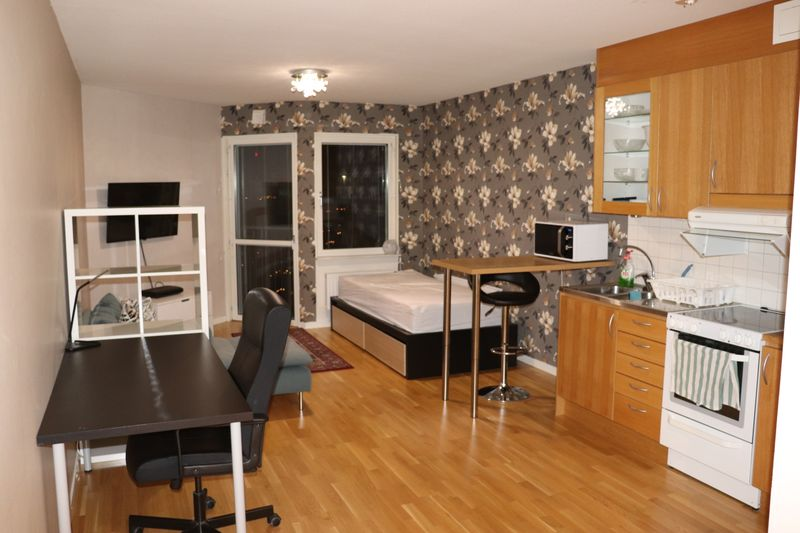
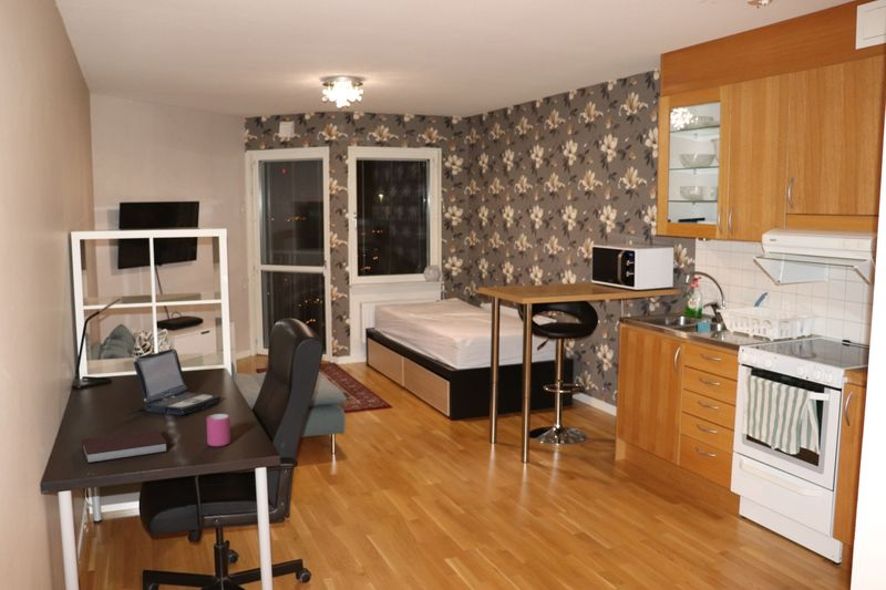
+ notebook (124, 445)
+ mug (220, 428)
+ laptop (175, 380)
